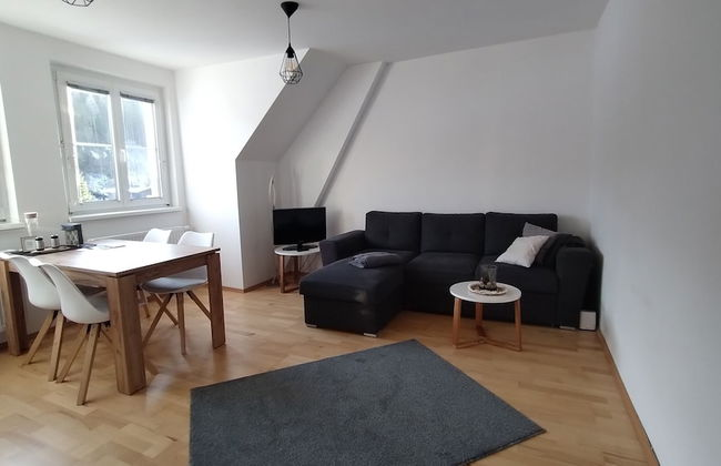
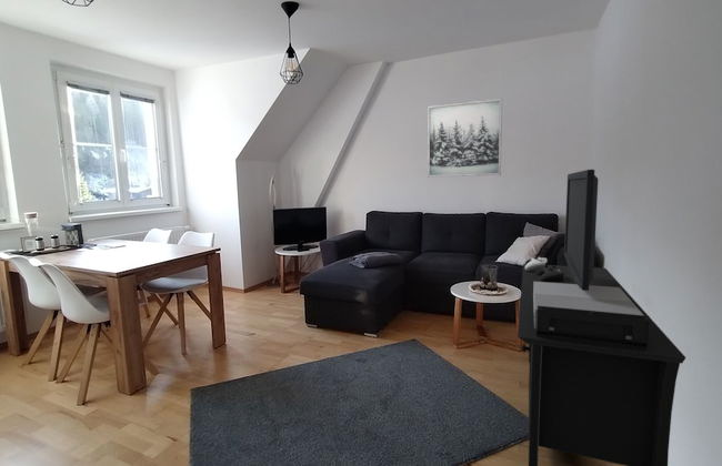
+ wall art (463, 140)
+ media console (573, 291)
